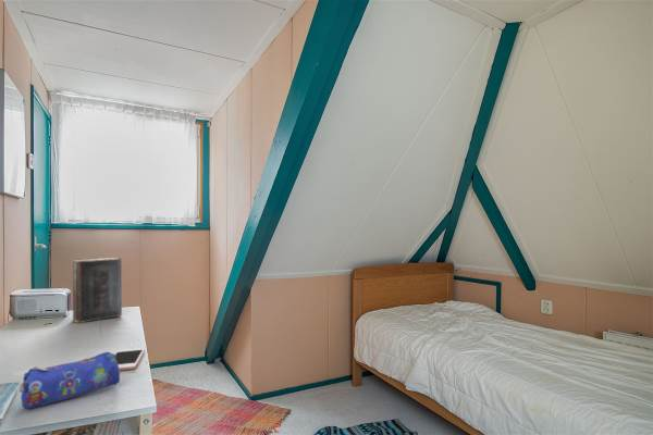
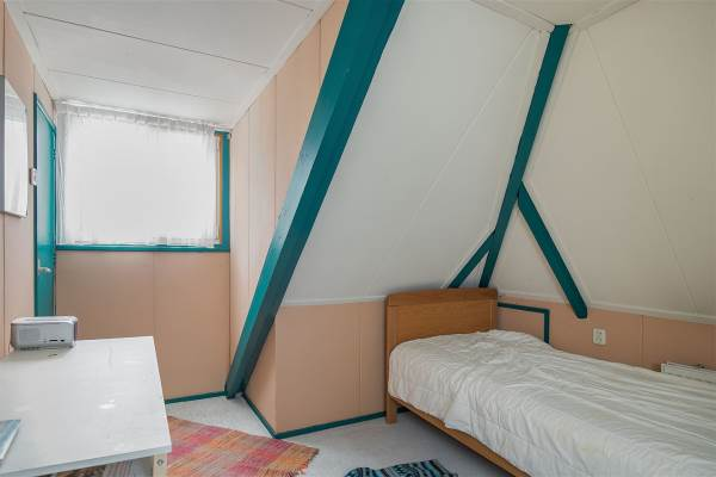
- pencil case (72, 377)
- book (97, 288)
- cell phone (125, 359)
